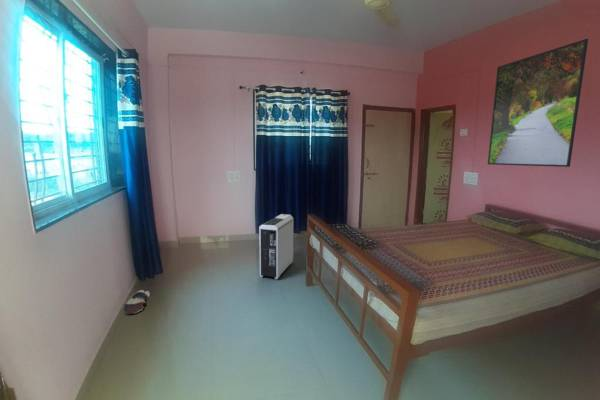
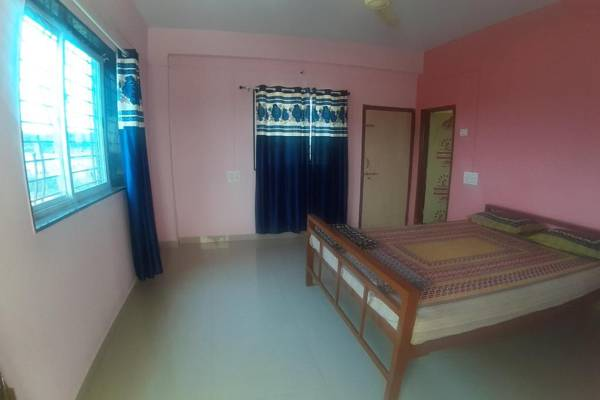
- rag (136, 299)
- air purifier (277, 244)
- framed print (529, 111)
